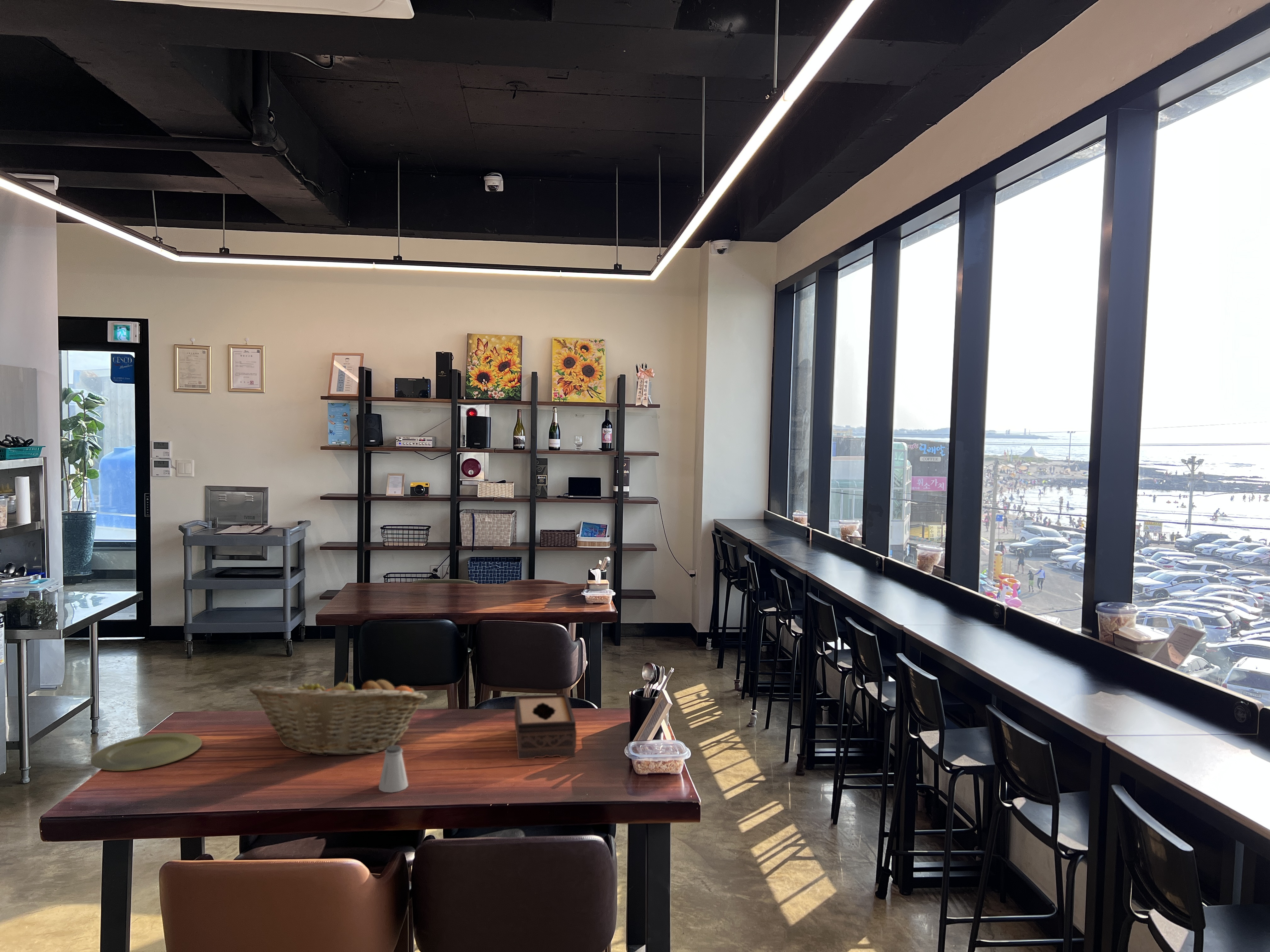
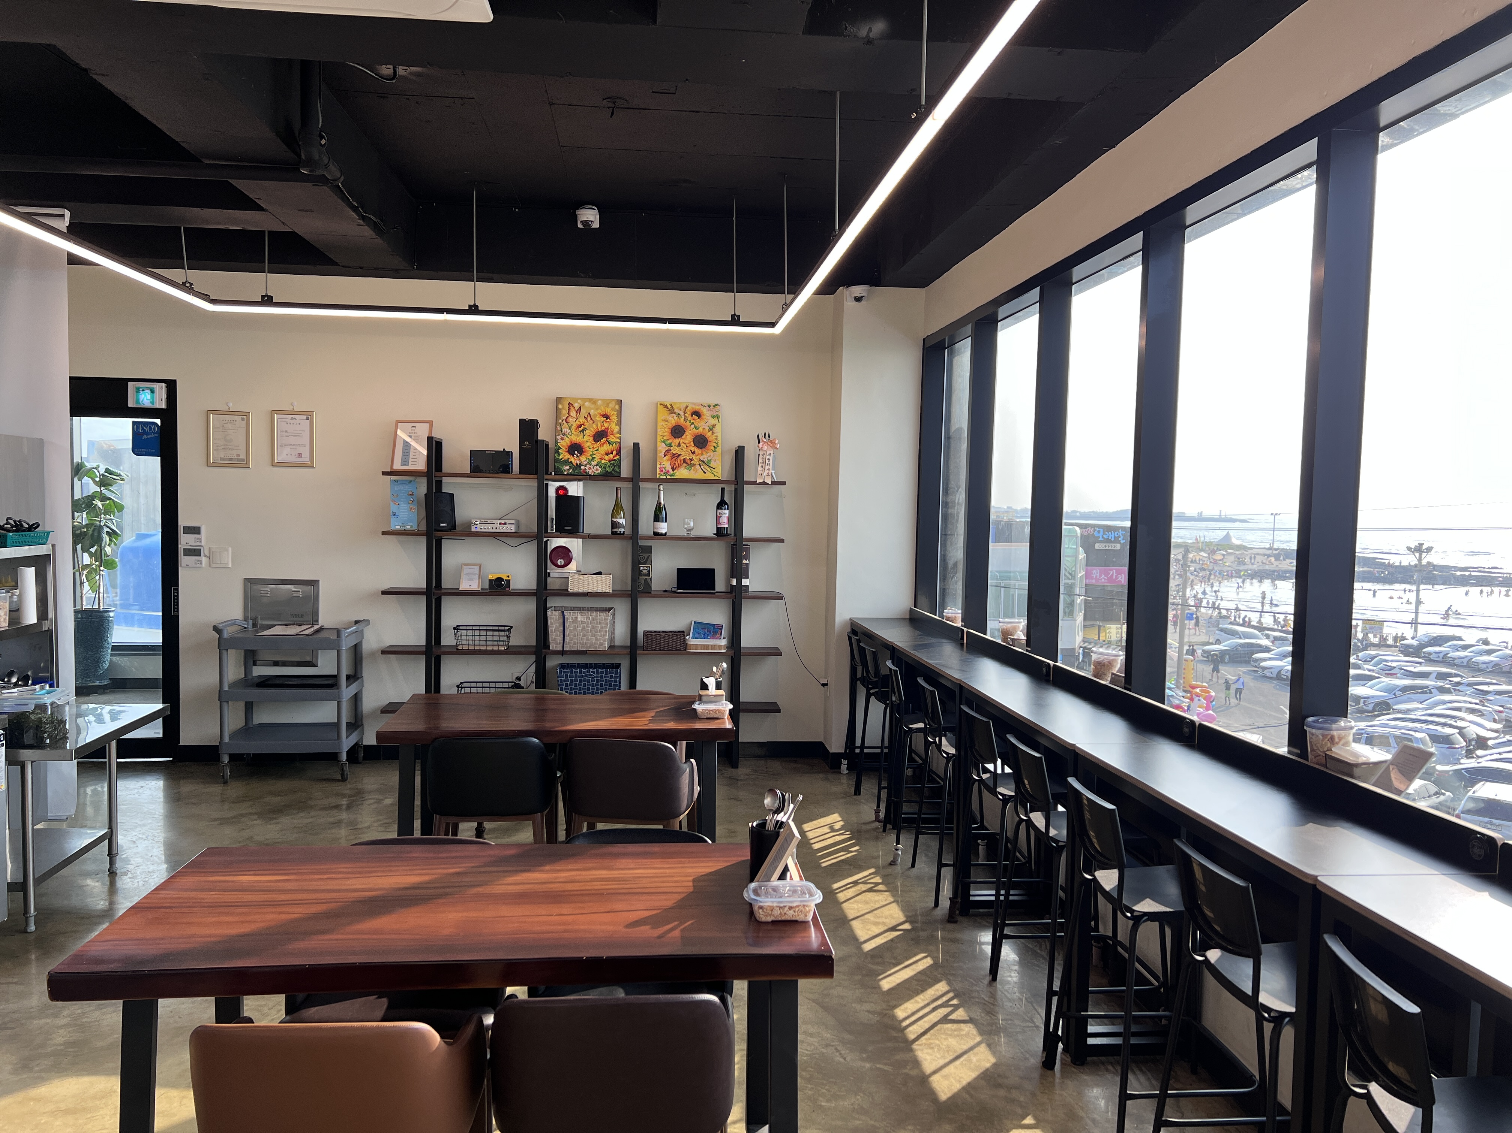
- tissue box (544, 725)
- plate (148, 751)
- saltshaker (393, 767)
- fruit basket (340, 706)
